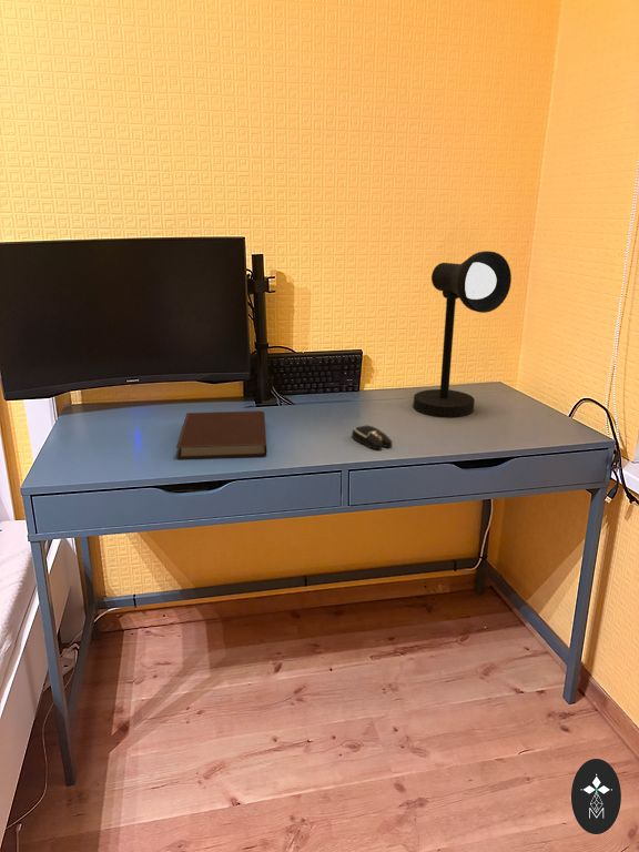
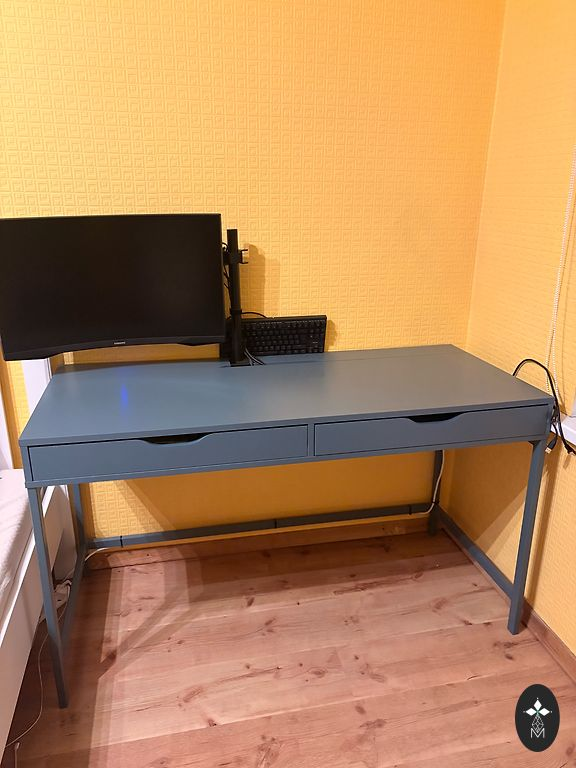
- computer mouse (371, 435)
- desk lamp (453, 332)
- notebook (224, 433)
